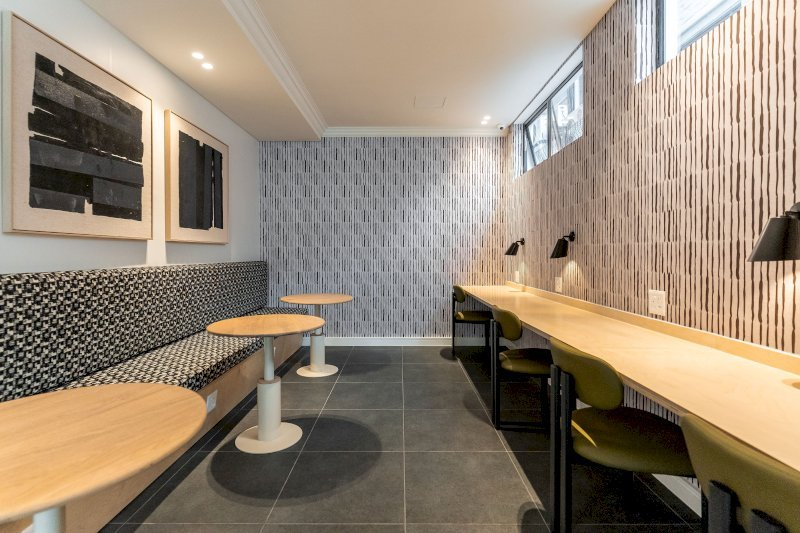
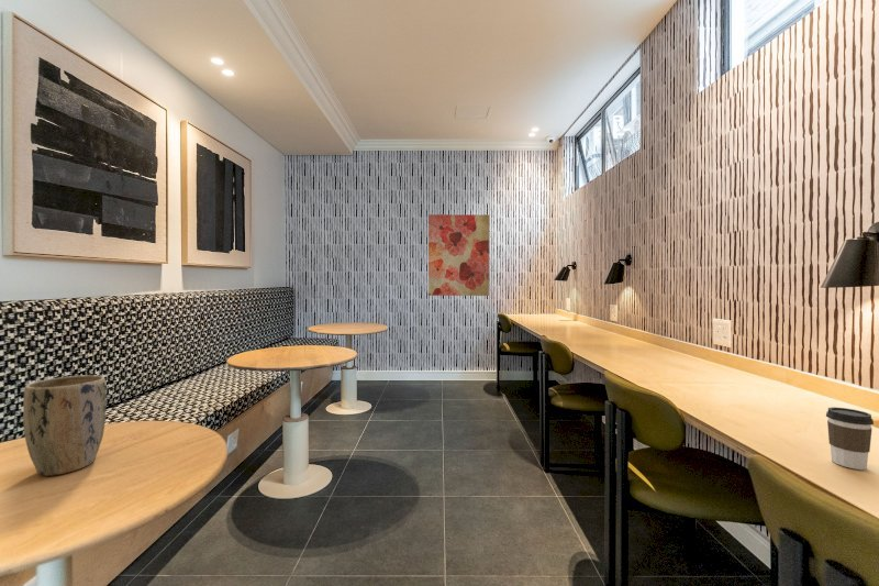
+ wall art (458, 255)
+ plant pot (66, 423)
+ coffee cup (848, 438)
